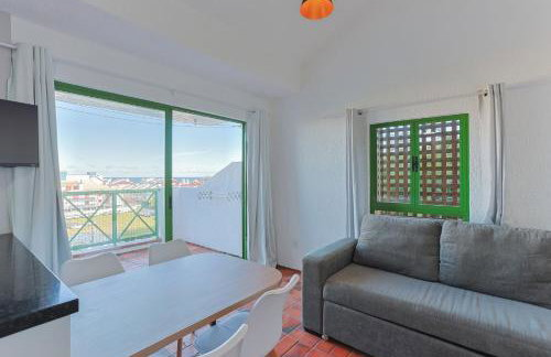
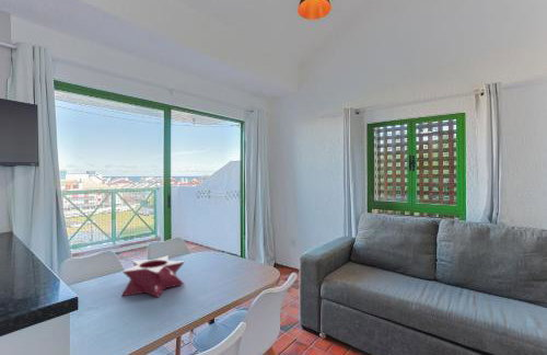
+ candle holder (156, 274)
